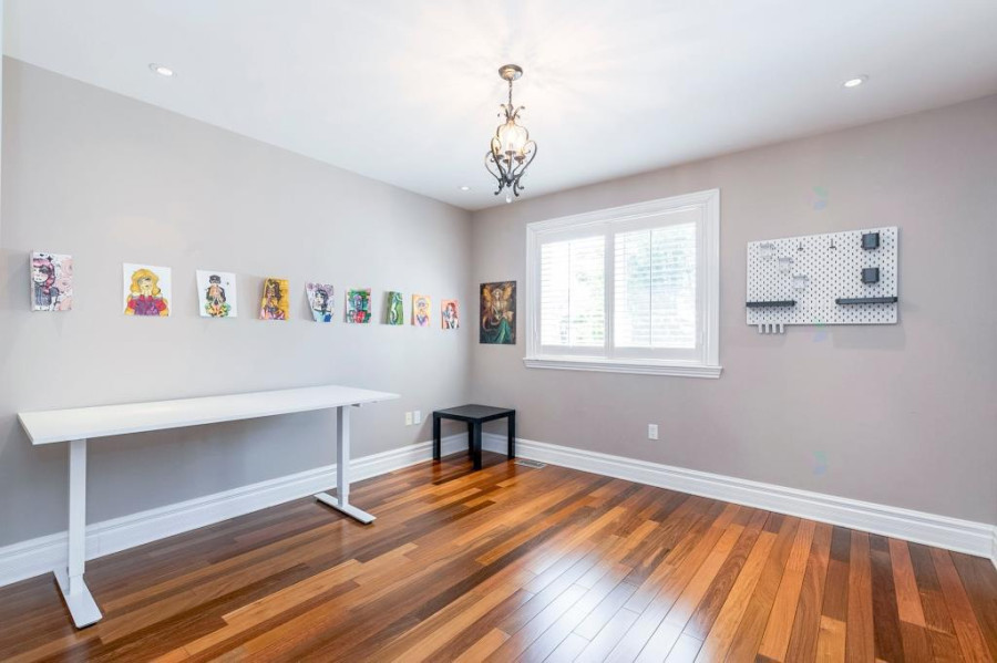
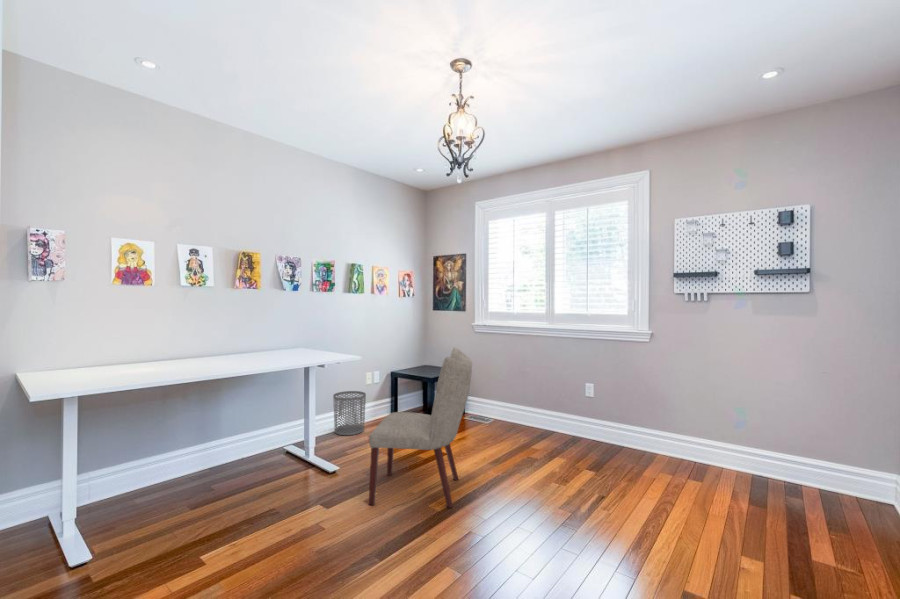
+ chair (424, 420)
+ waste bin (349, 412)
